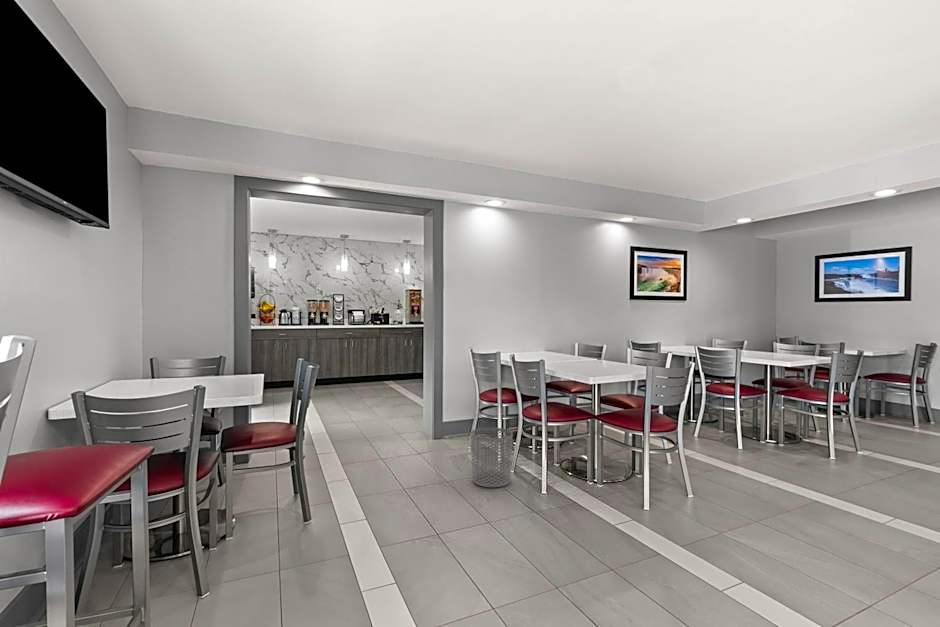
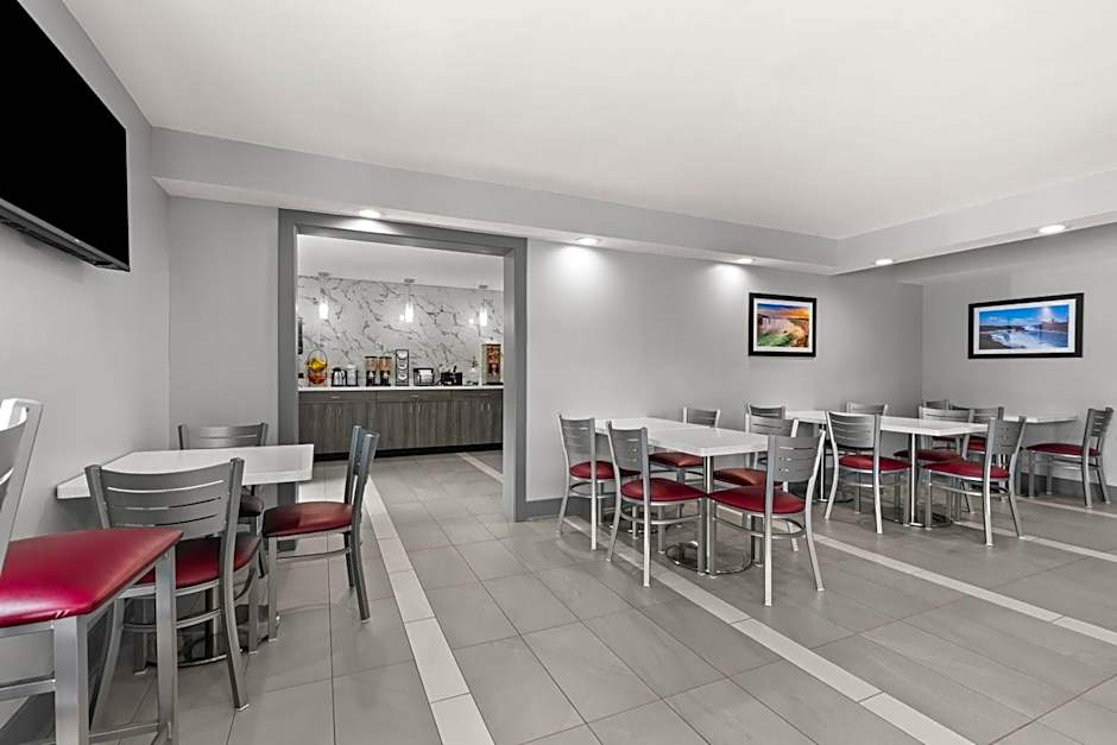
- waste bin (491, 456)
